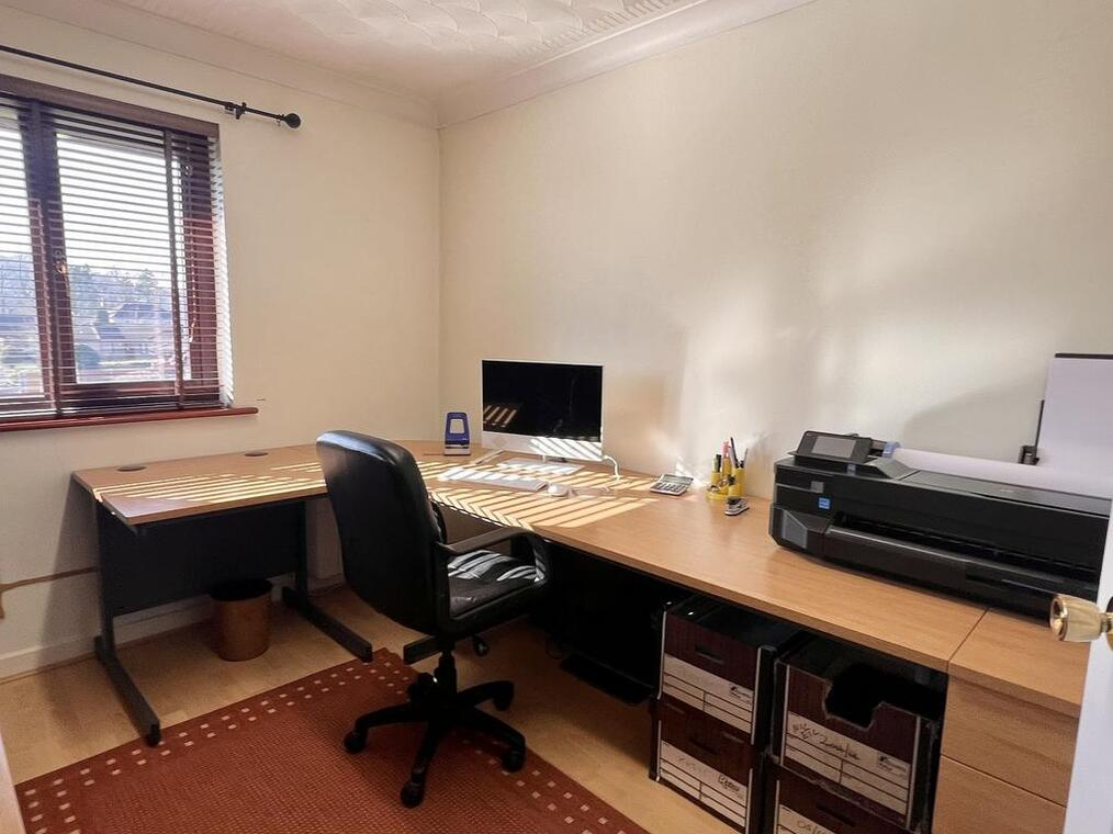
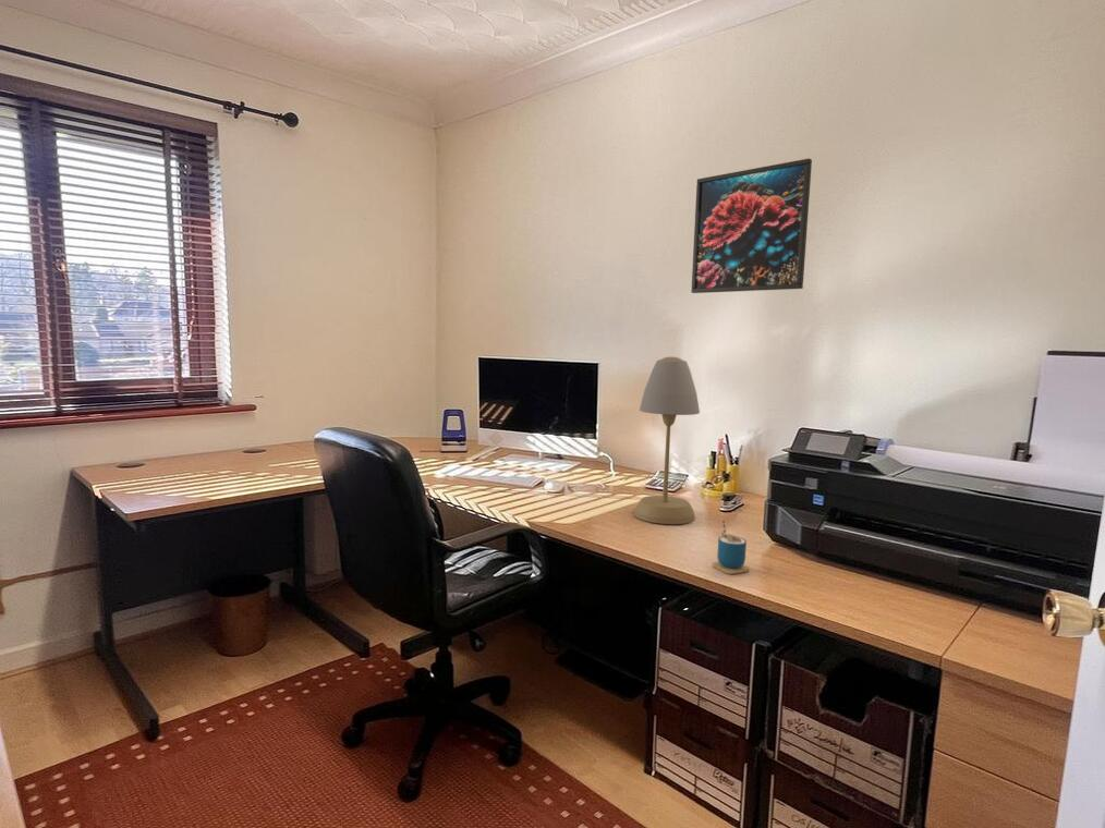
+ table lamp (668, 437)
+ cup (731, 544)
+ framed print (746, 231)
